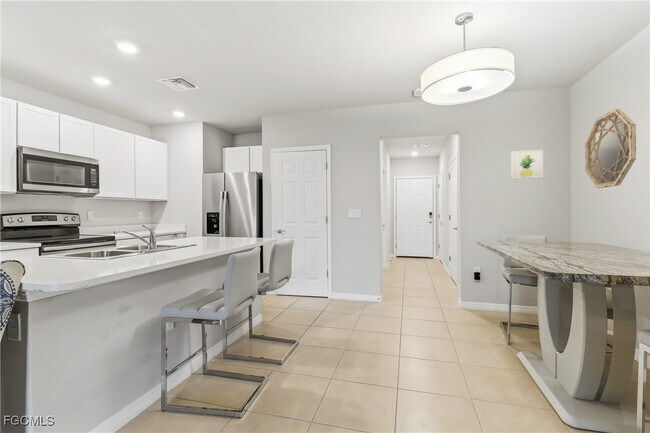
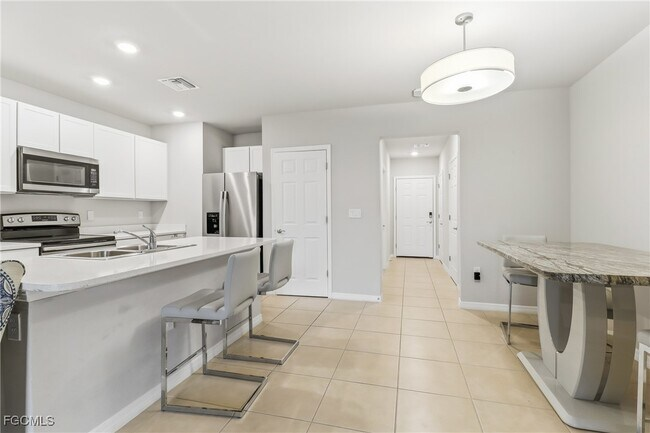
- home mirror (607, 150)
- wall art (526, 164)
